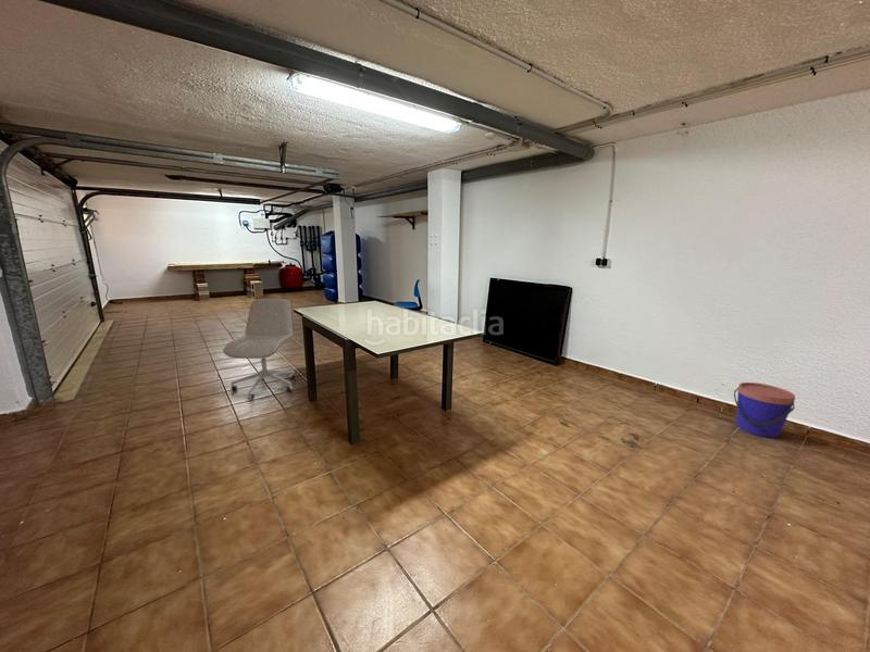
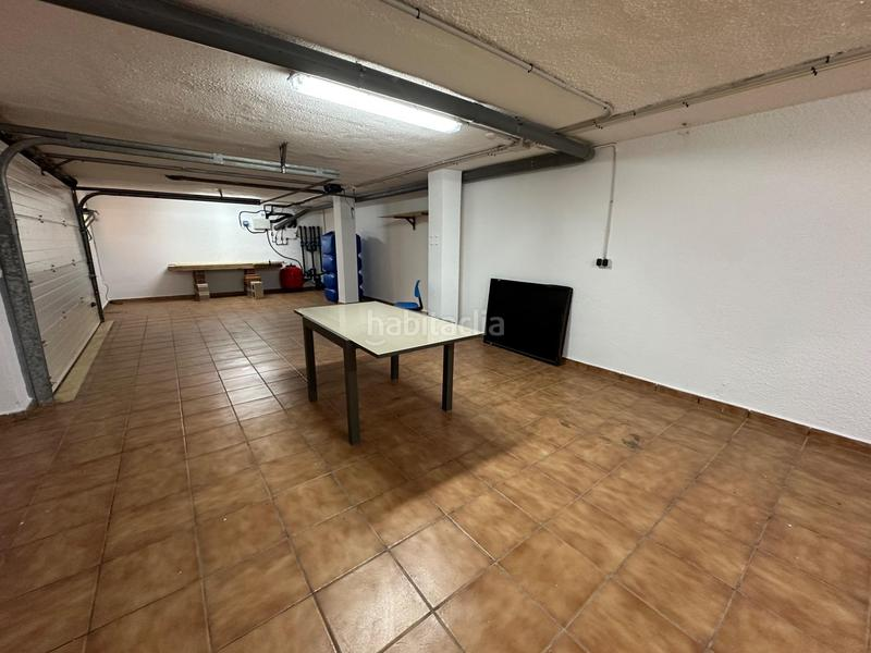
- office chair (262, 346)
- bucket (760, 410)
